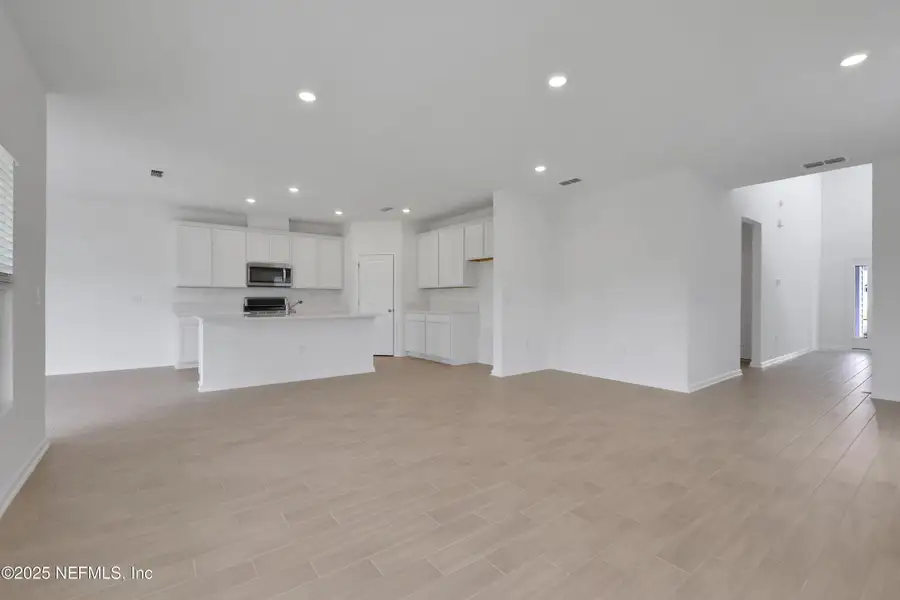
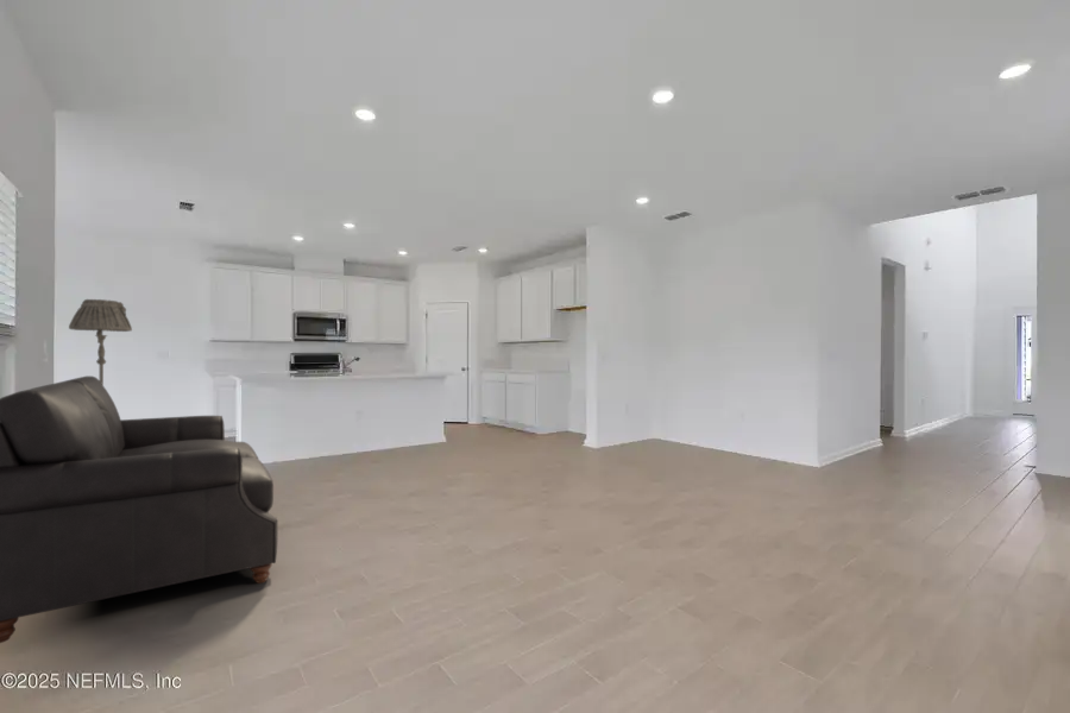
+ floor lamp (102, 384)
+ sofa (156, 466)
